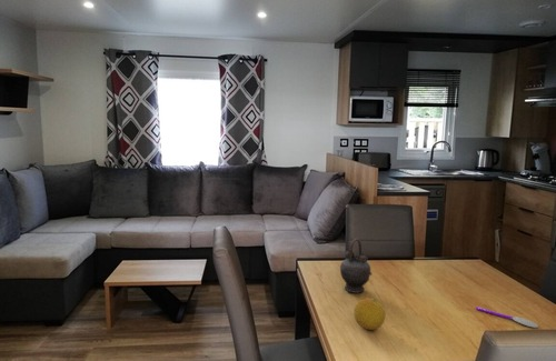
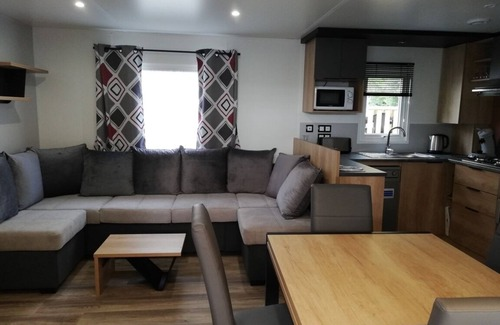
- fruit (369, 313)
- teapot (357, 263)
- spoon (505, 315)
